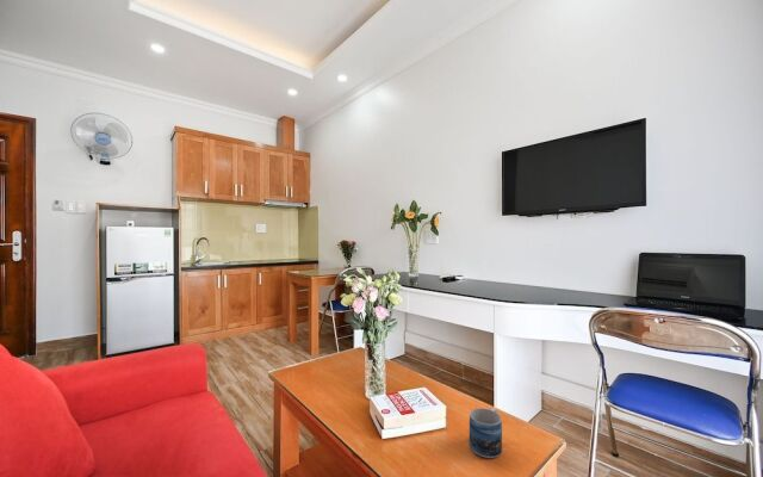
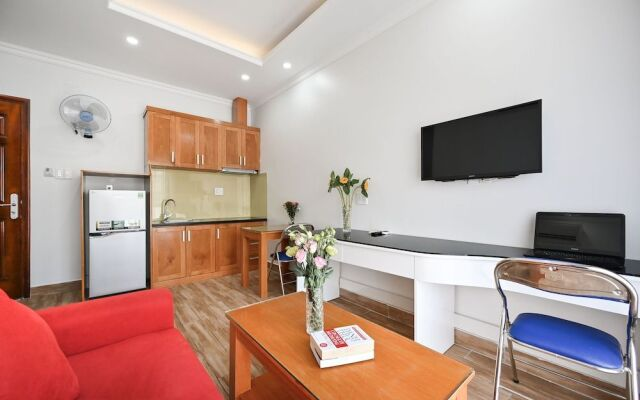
- mug (488, 428)
